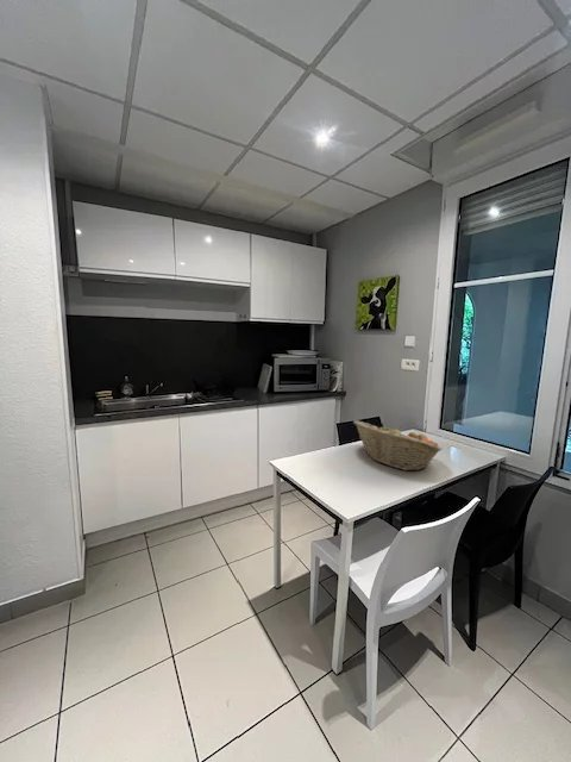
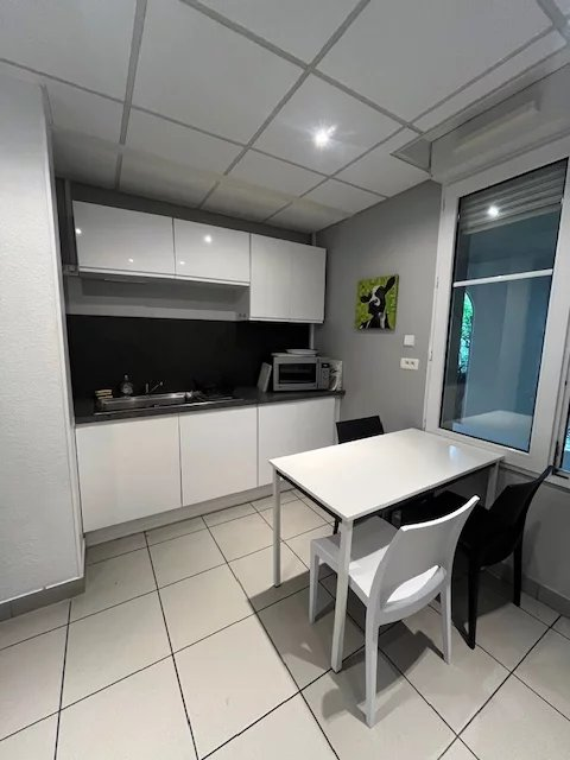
- fruit basket (394, 441)
